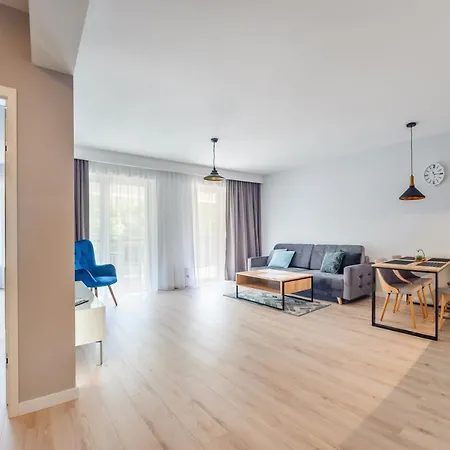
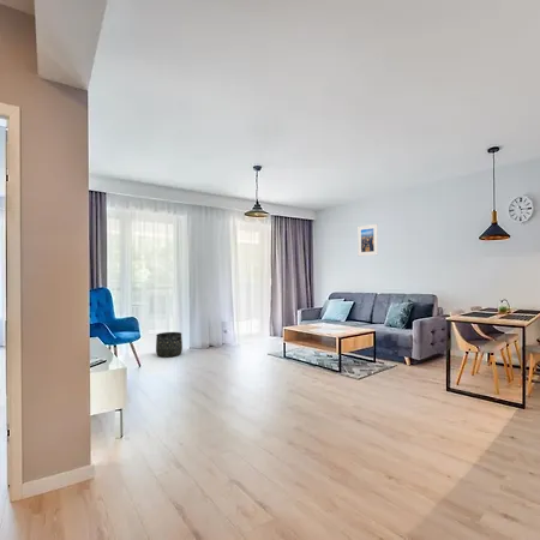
+ basket (169, 344)
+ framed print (367, 240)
